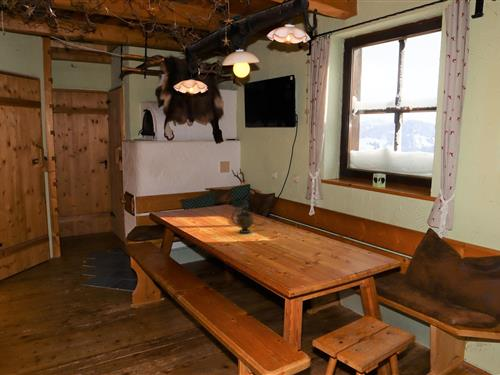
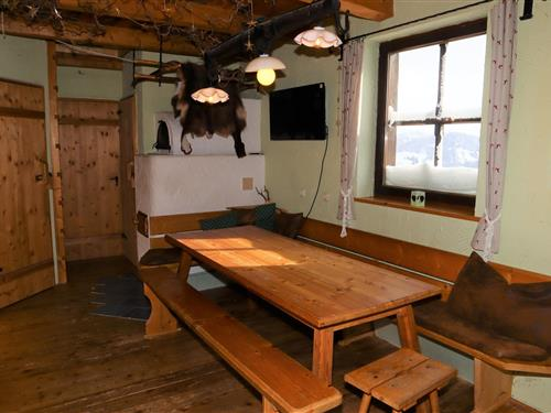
- teapot (249, 215)
